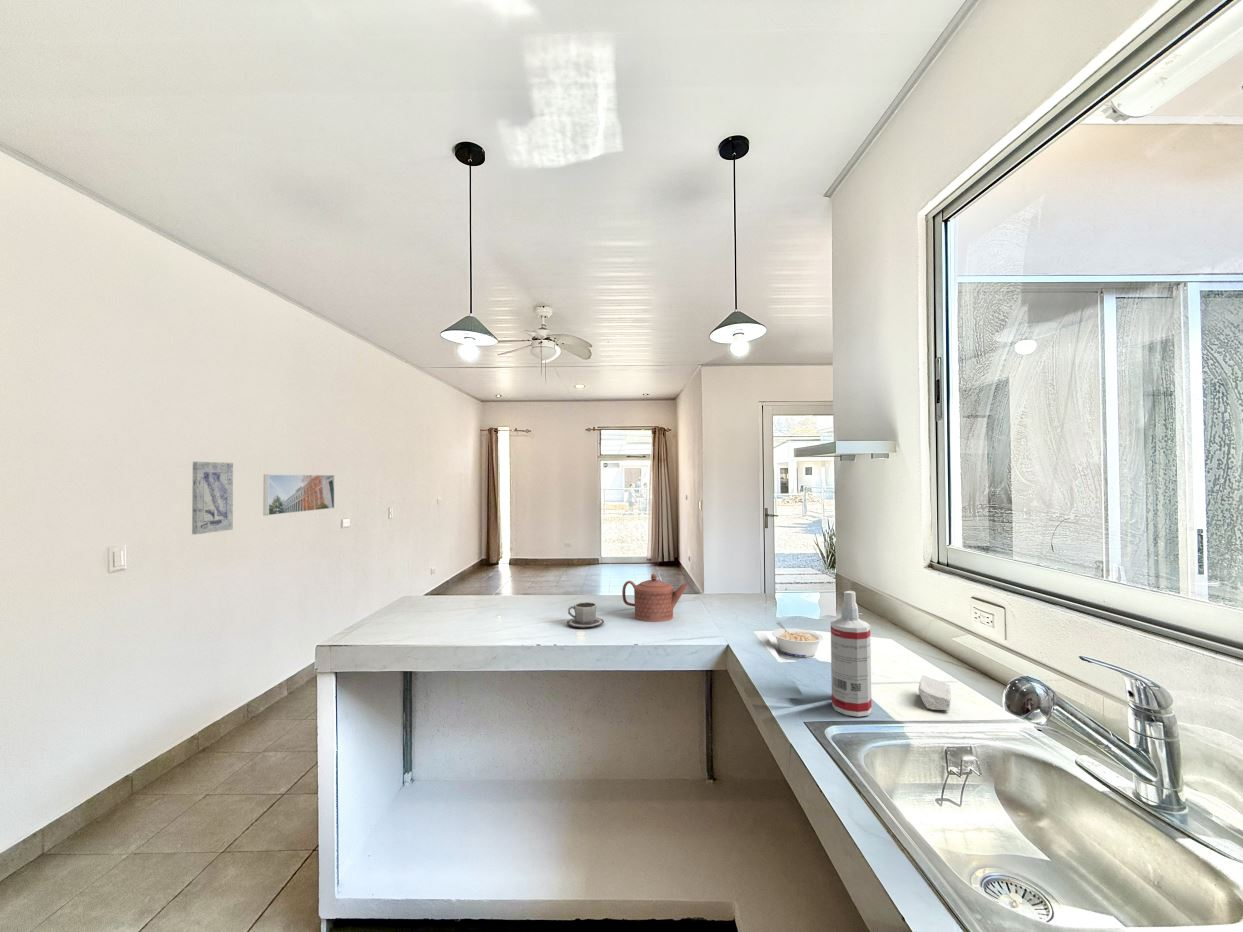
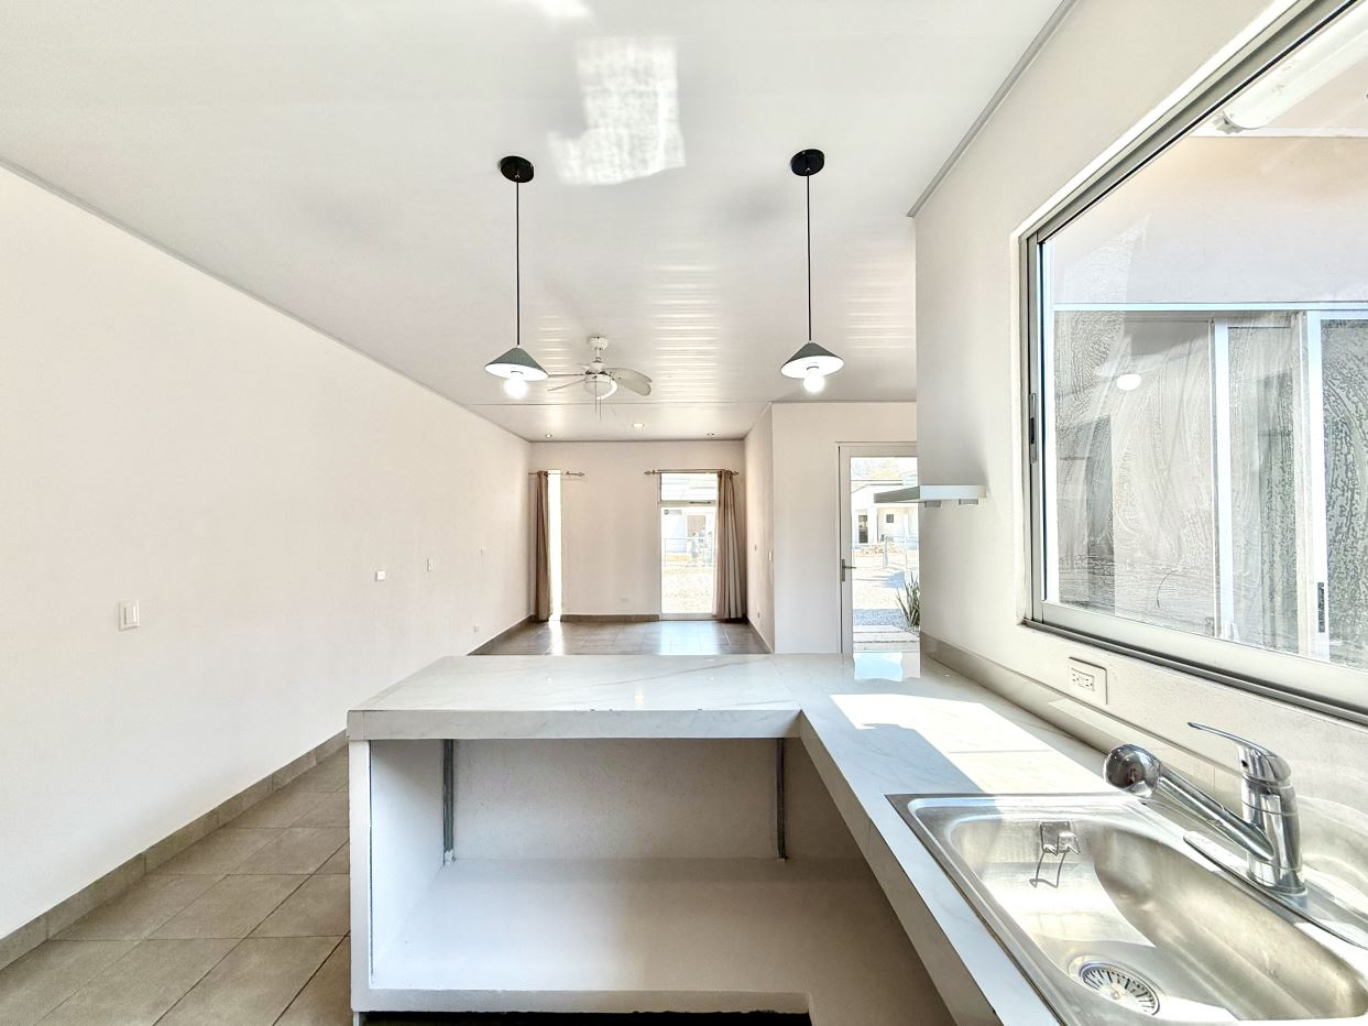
- spray bottle (850, 649)
- cup (585, 614)
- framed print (302, 493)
- soap bar (934, 692)
- teapot (654, 595)
- legume (795, 641)
- wall art (213, 497)
